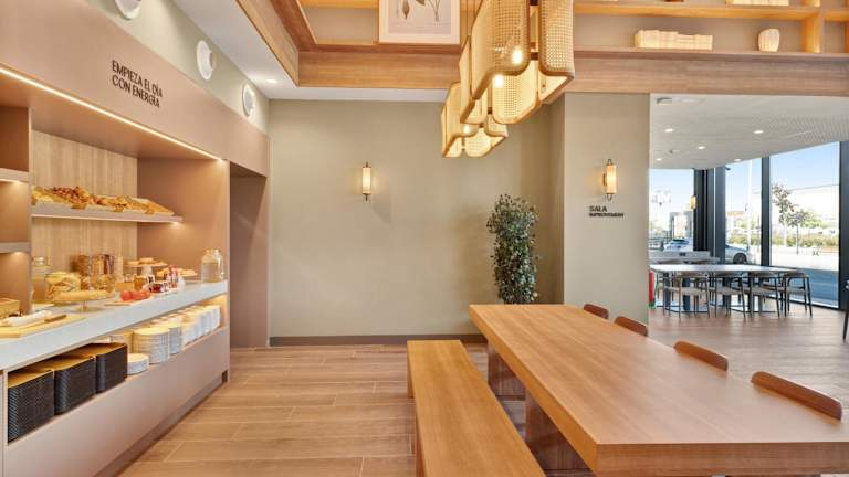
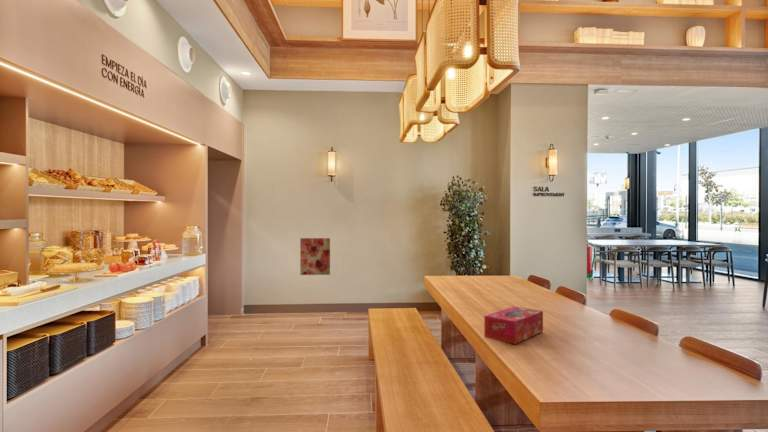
+ tissue box (514, 323)
+ wall art (315, 256)
